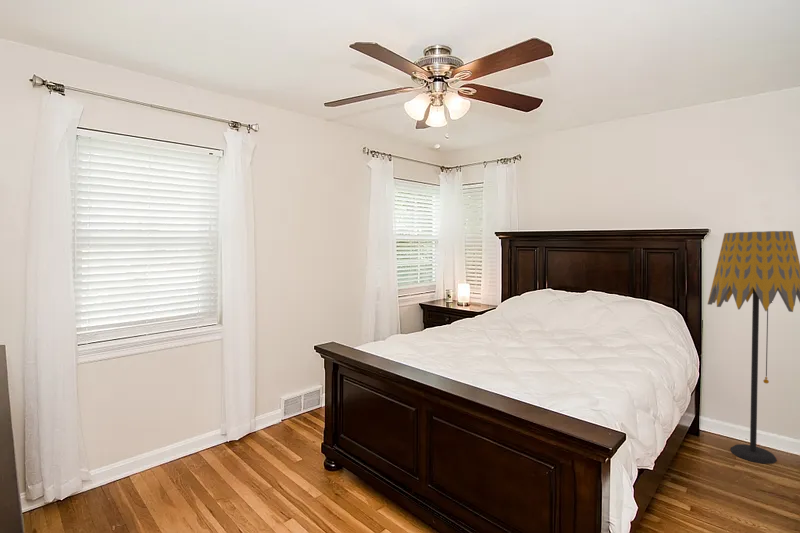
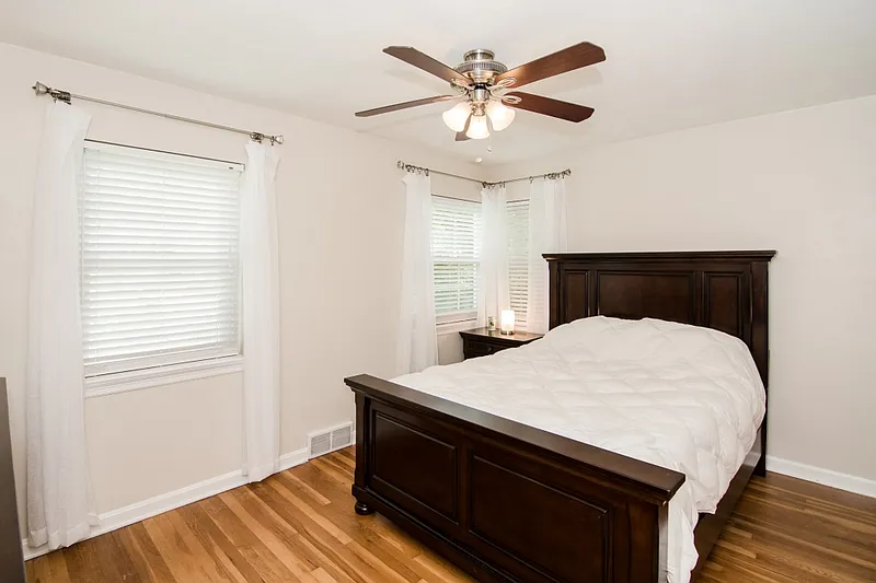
- floor lamp (755, 344)
